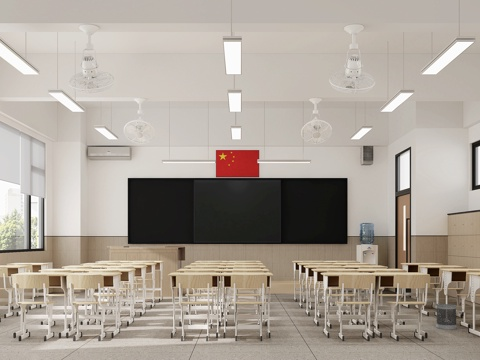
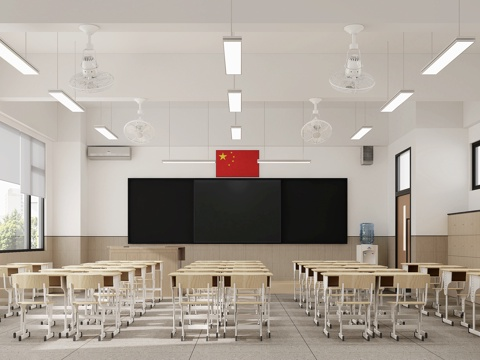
- wastebasket (446, 316)
